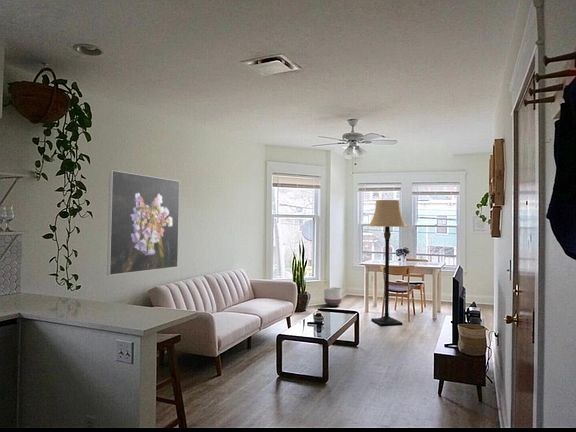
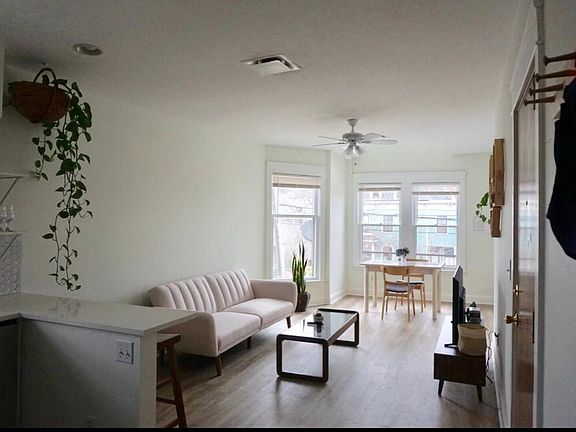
- planter (333, 297)
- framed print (146, 223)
- lamp (387, 261)
